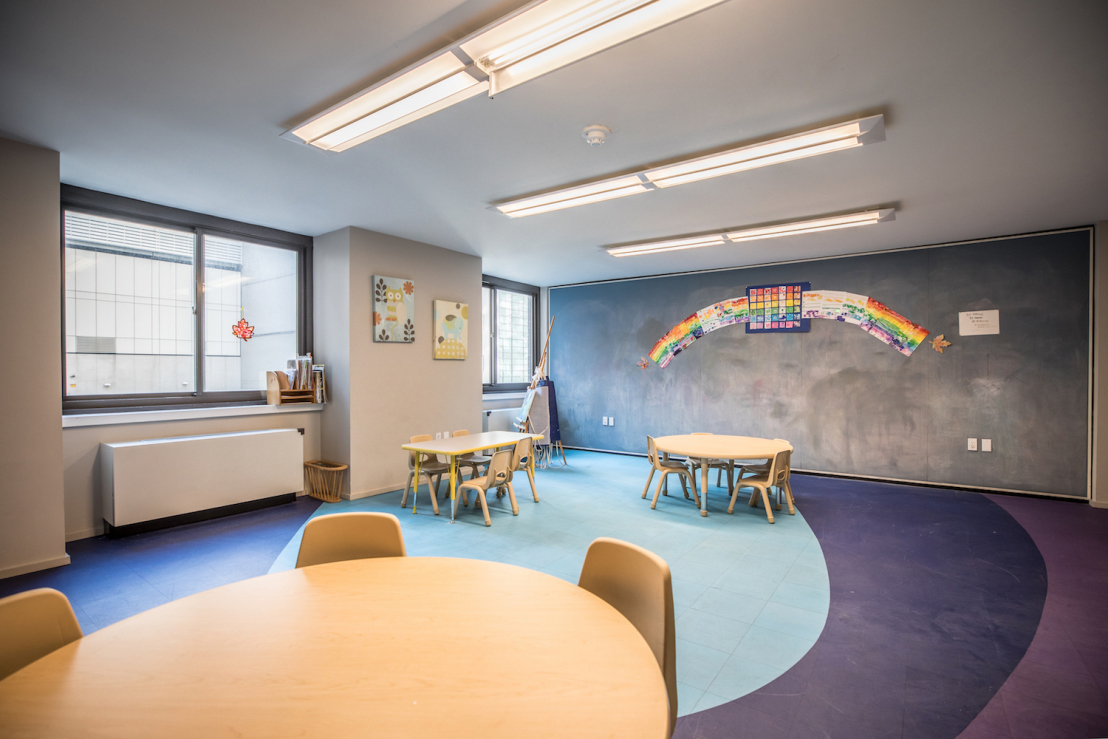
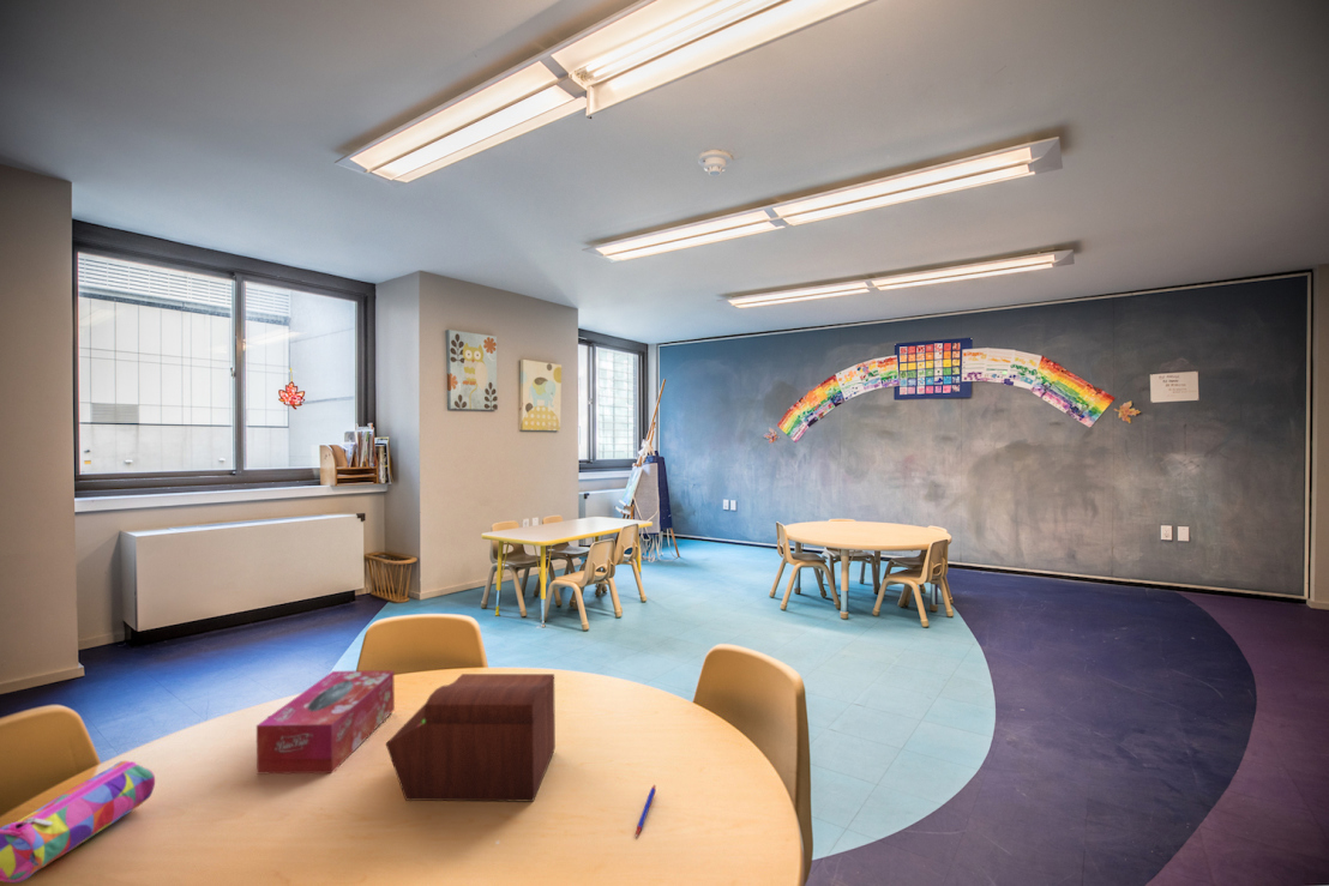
+ tissue box (332, 717)
+ sewing box (477, 724)
+ pencil case (76, 815)
+ pen (645, 809)
